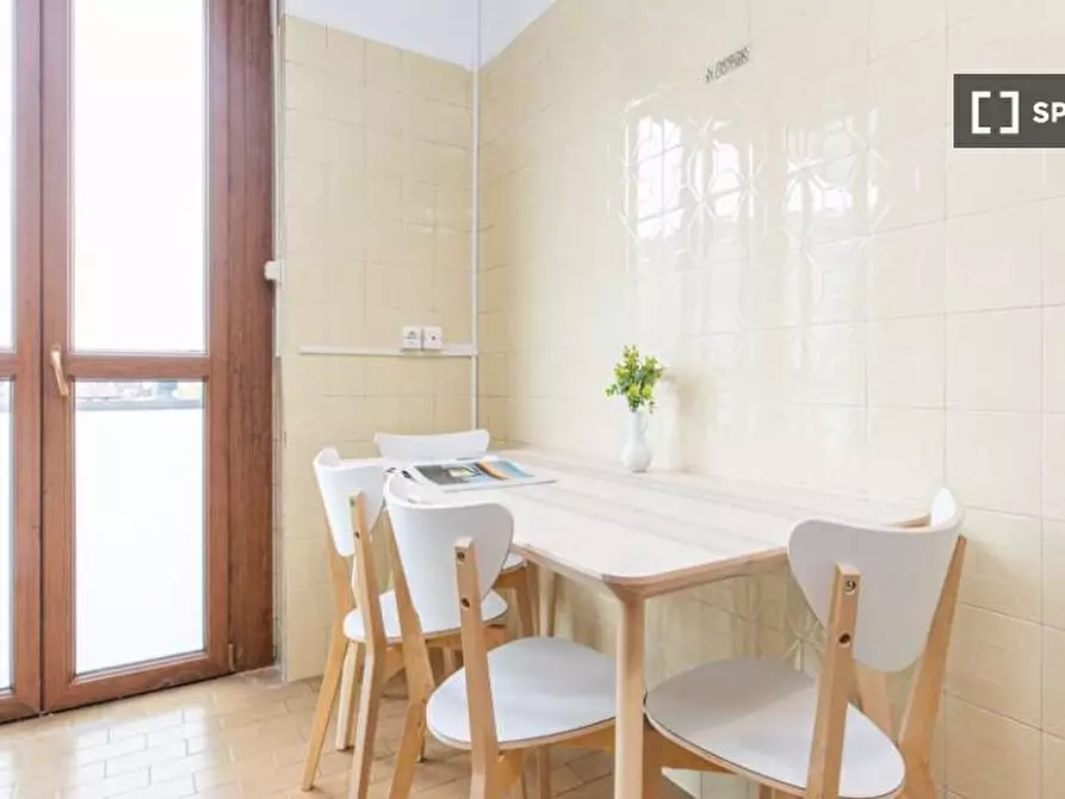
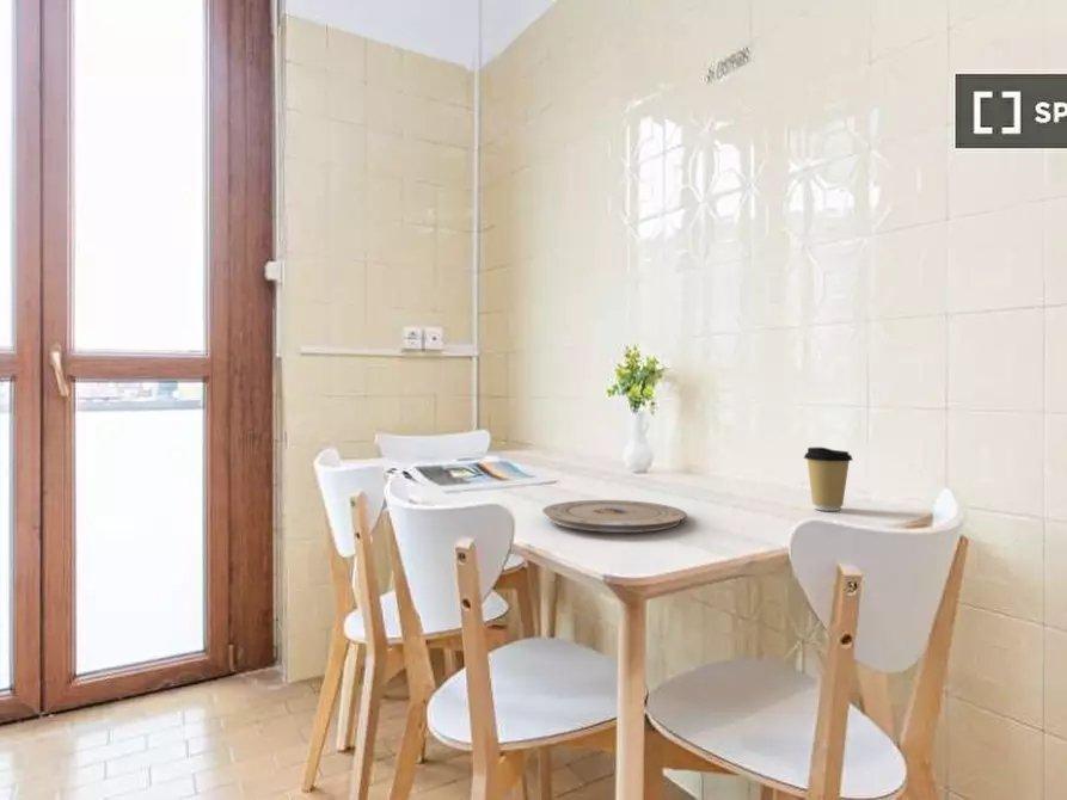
+ coffee cup (827, 478)
+ plate (613, 515)
